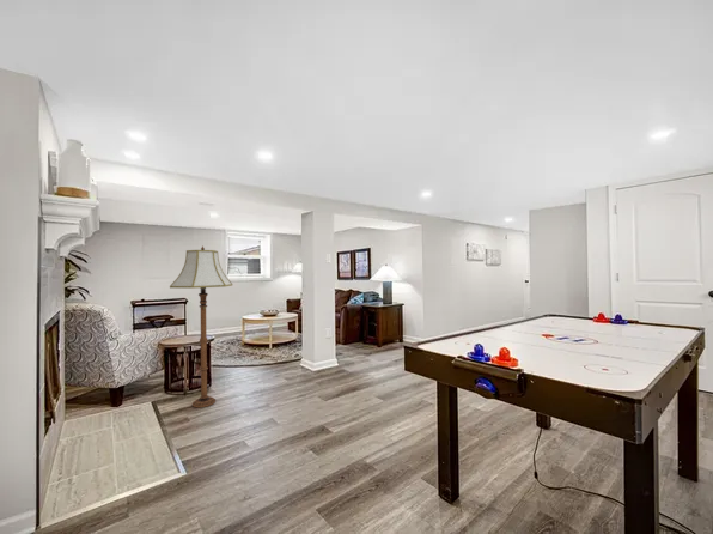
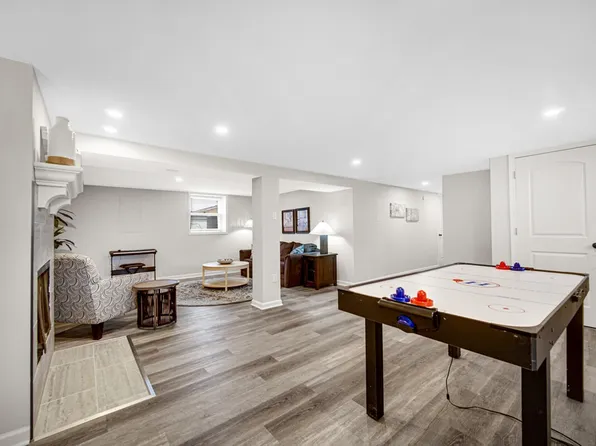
- floor lamp (202, 323)
